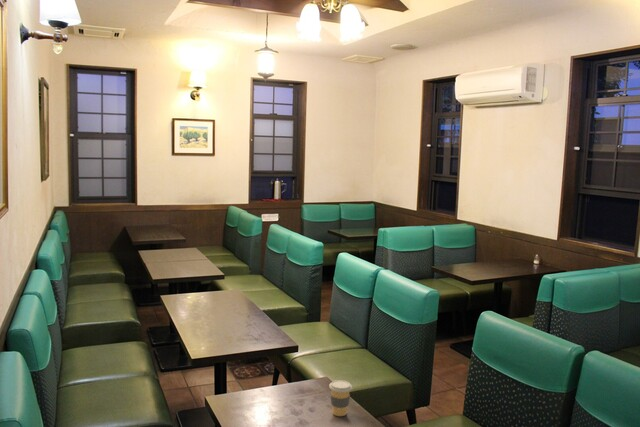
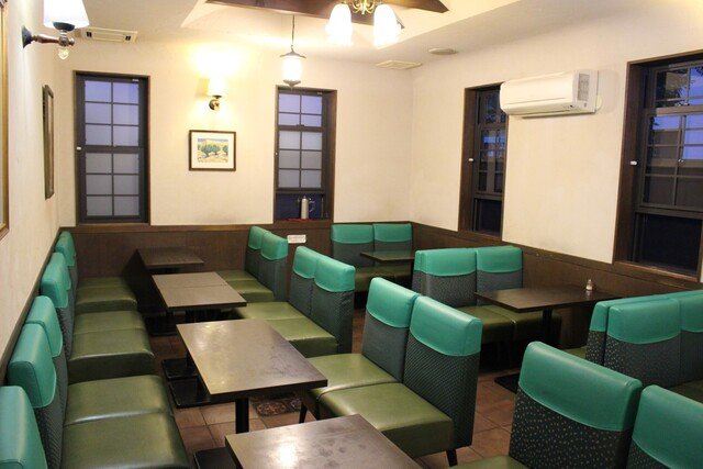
- coffee cup (340, 398)
